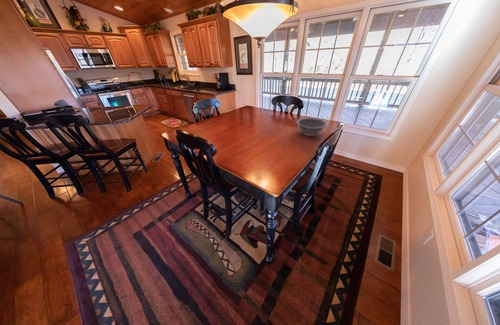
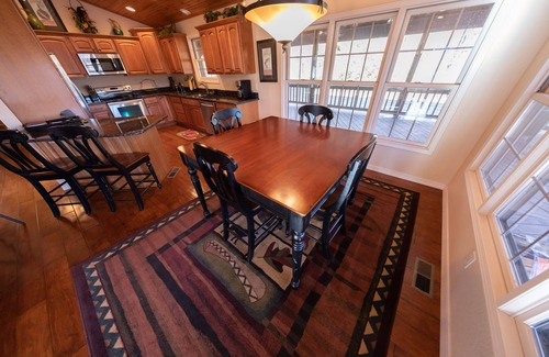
- decorative bowl (310, 128)
